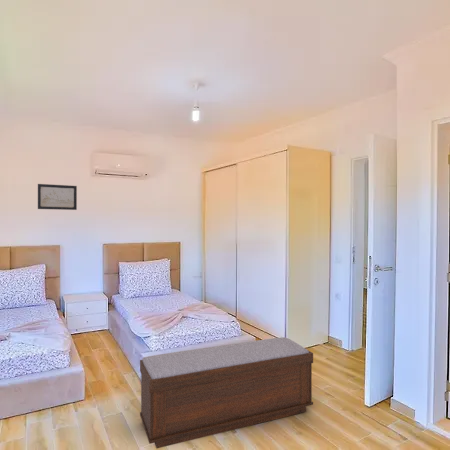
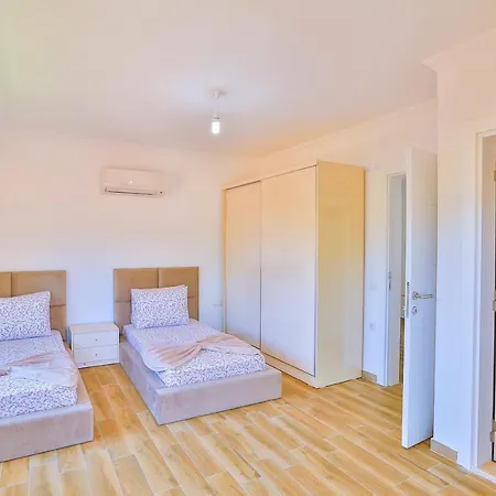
- bench (228, 383)
- wall art (57, 197)
